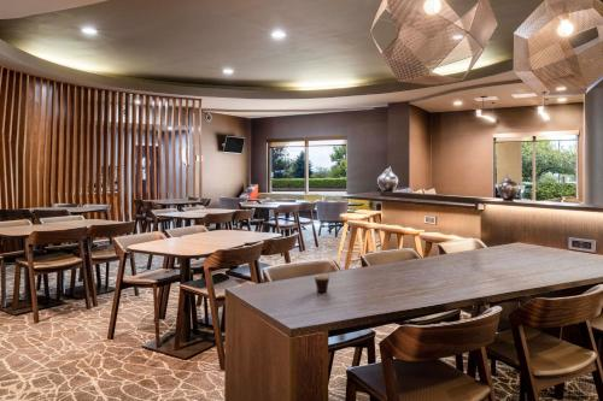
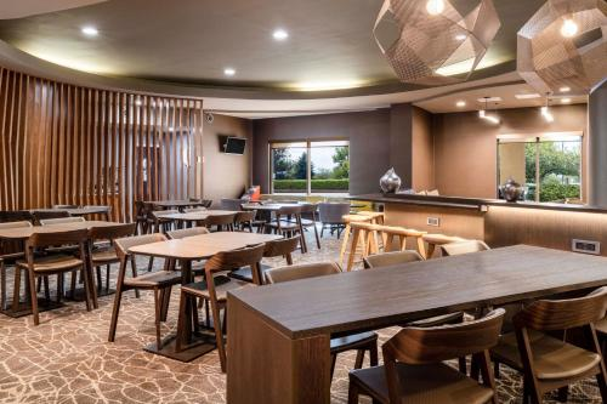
- cup (327, 277)
